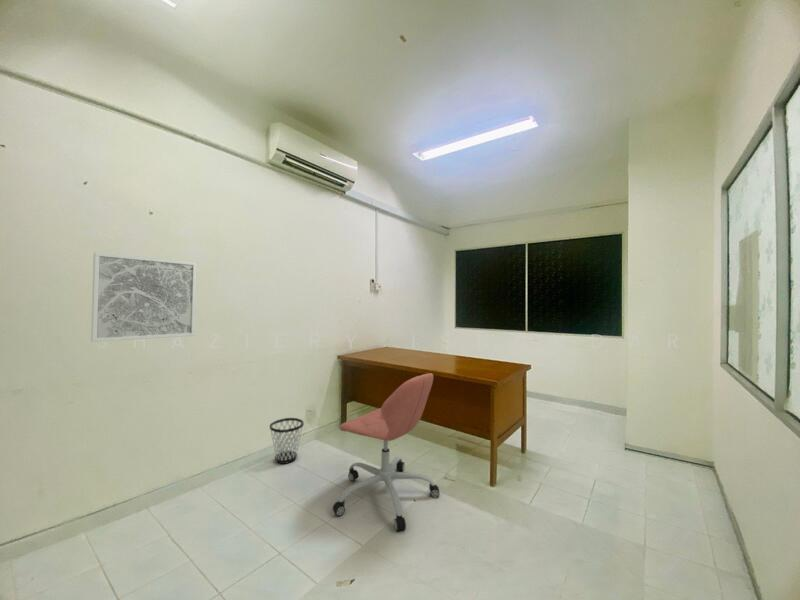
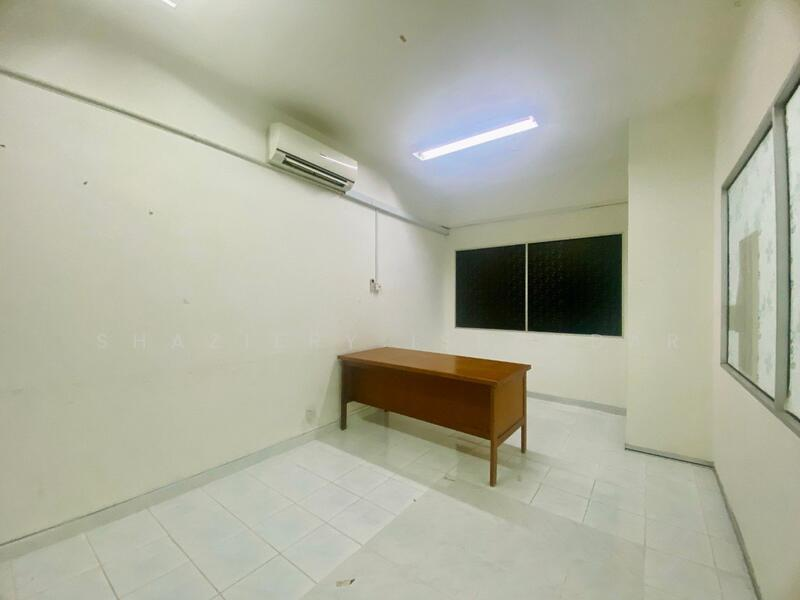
- wall art (148, 298)
- wastebasket (286, 441)
- office chair (384, 431)
